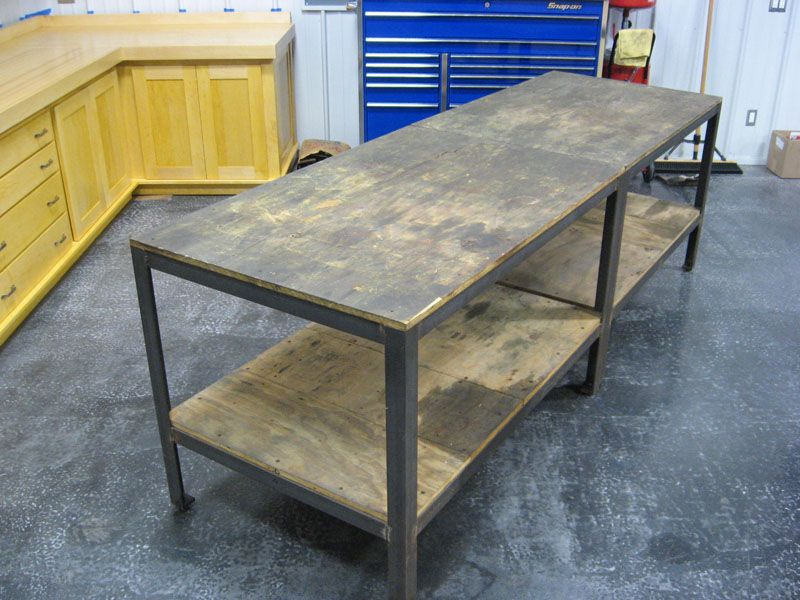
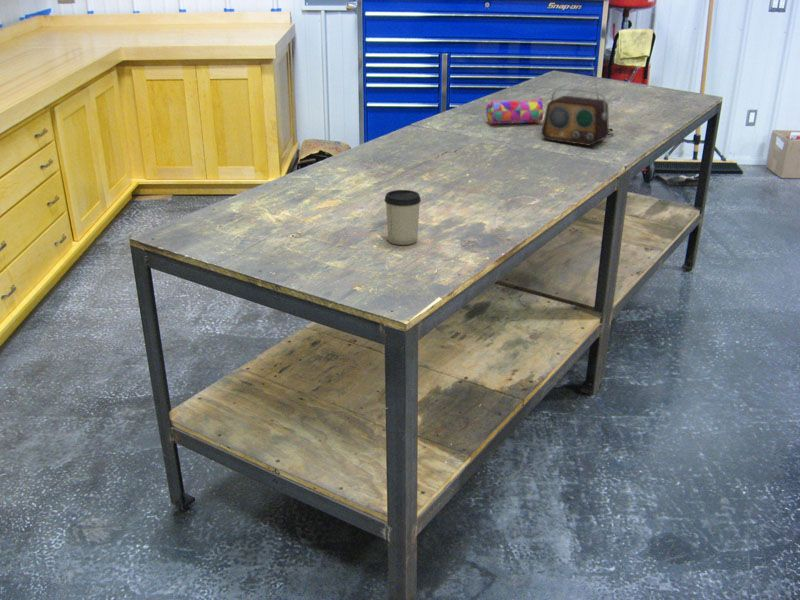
+ cup (402, 217)
+ radio (585, 100)
+ pencil case (515, 111)
